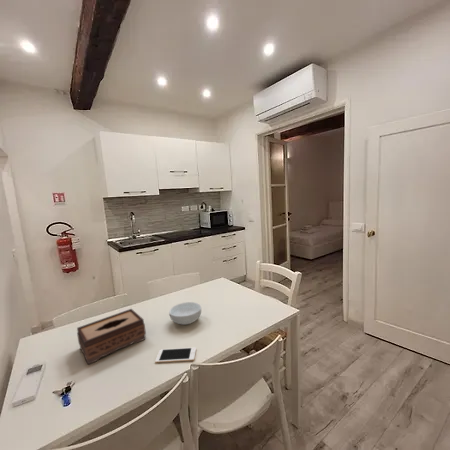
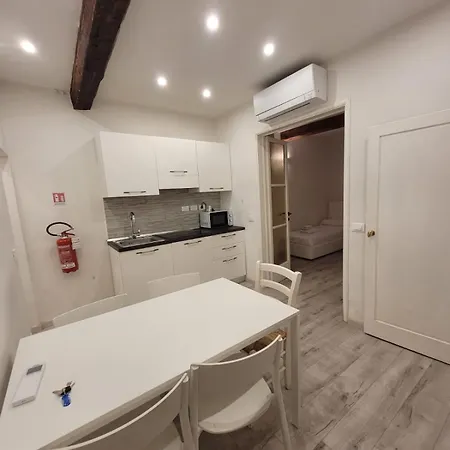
- cereal bowl (185, 314)
- cell phone (176, 354)
- tissue box (112, 333)
